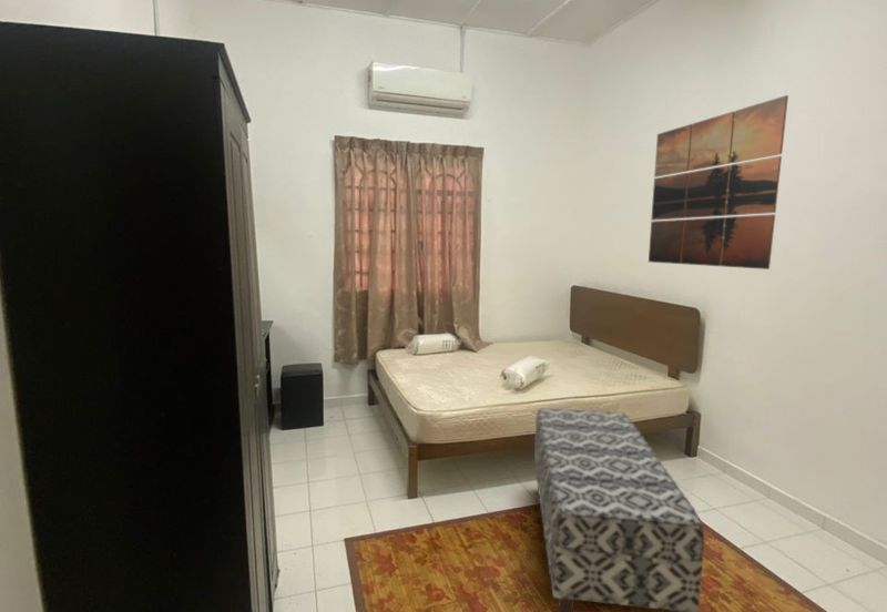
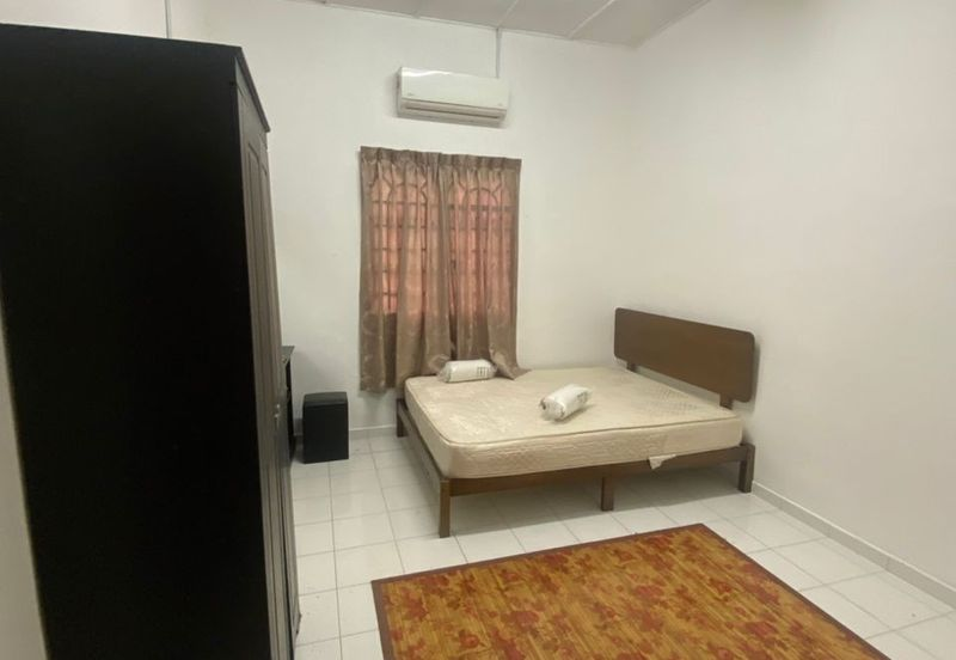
- bench (597, 500)
- wall art (706, 193)
